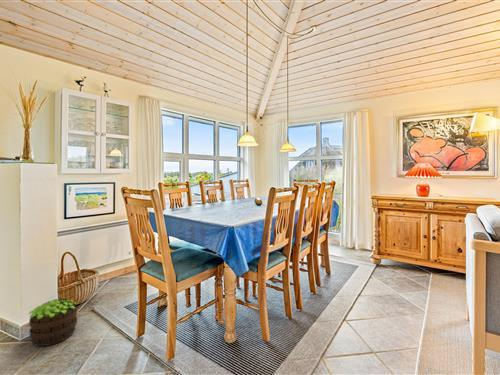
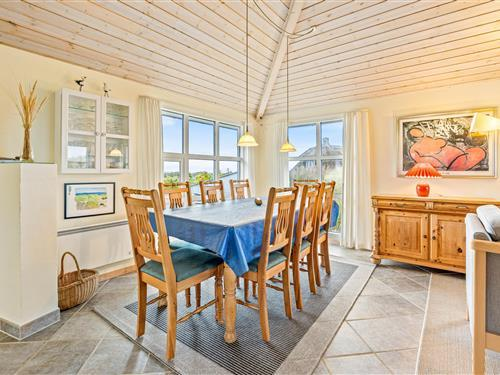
- potted plant (54, 318)
